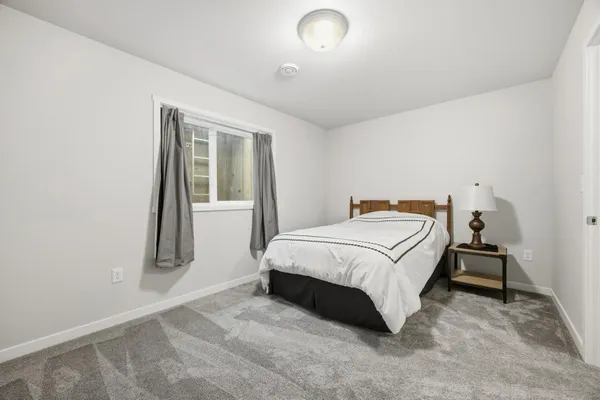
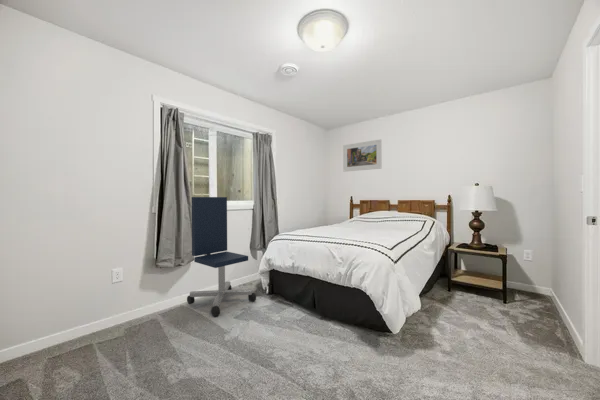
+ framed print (361, 156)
+ office chair (221, 249)
